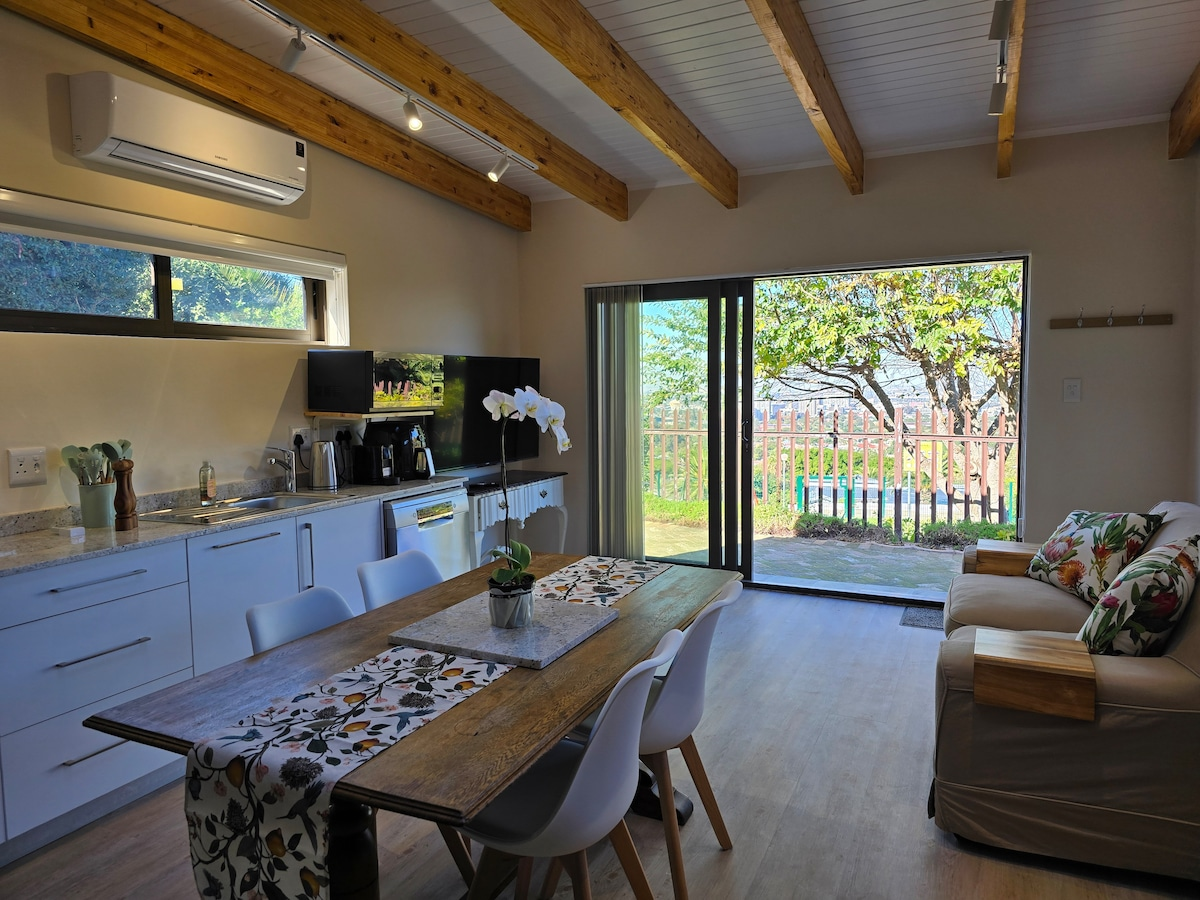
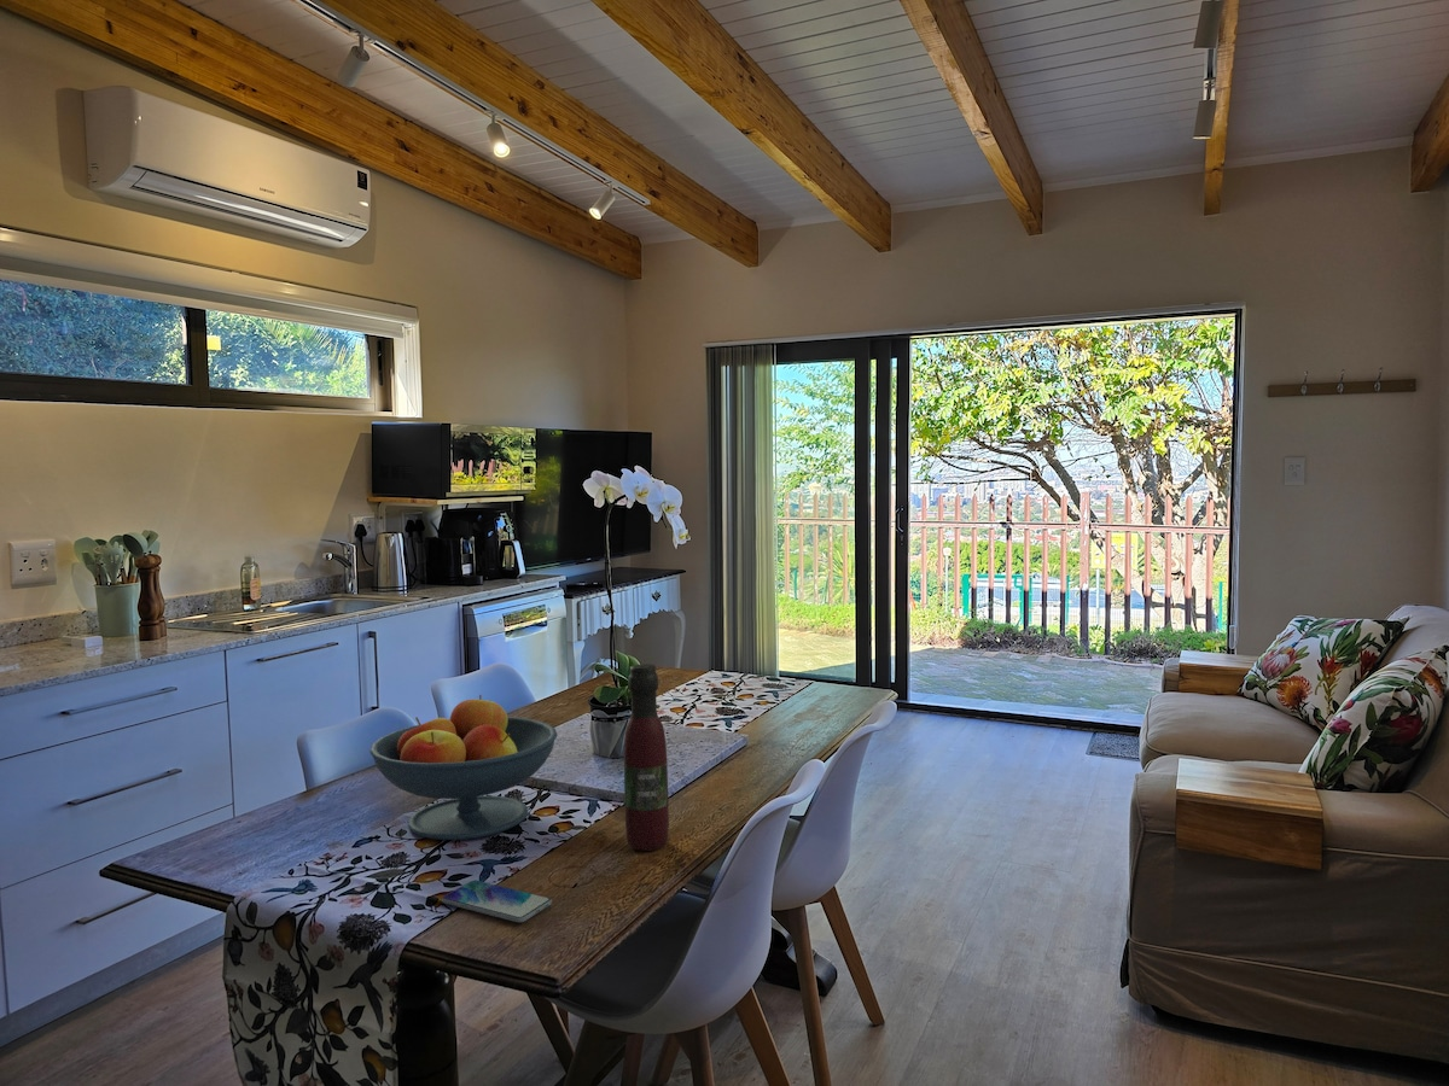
+ fruit bowl (466, 764)
+ smartphone (496, 900)
+ wine bottle (645, 755)
